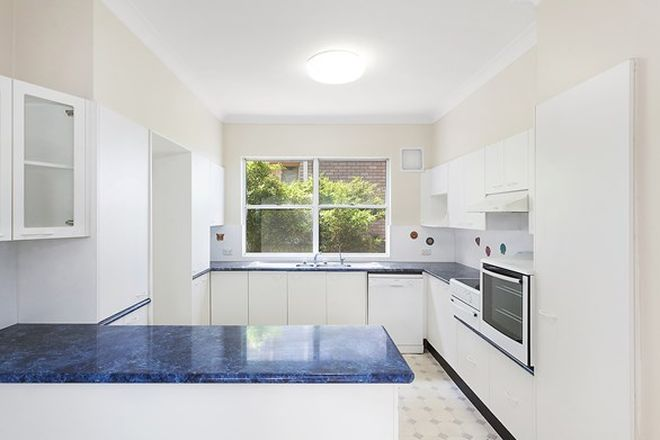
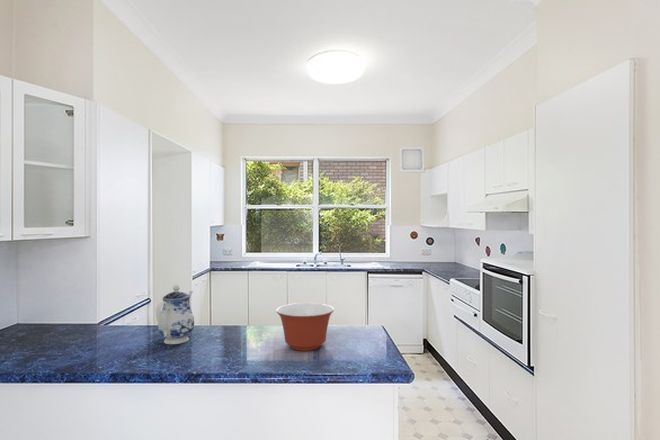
+ teapot (176, 312)
+ mixing bowl (305, 327)
